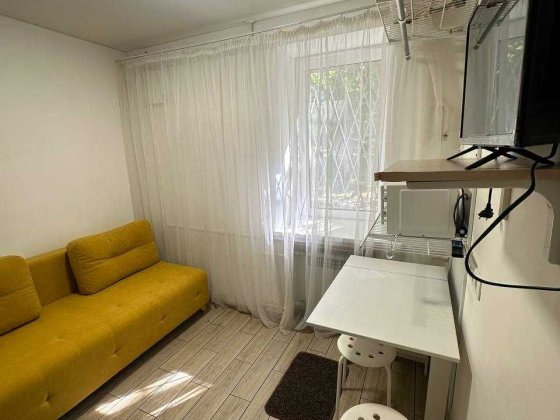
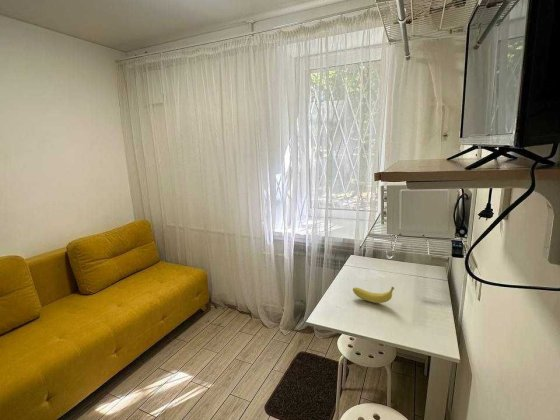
+ fruit (372, 293)
